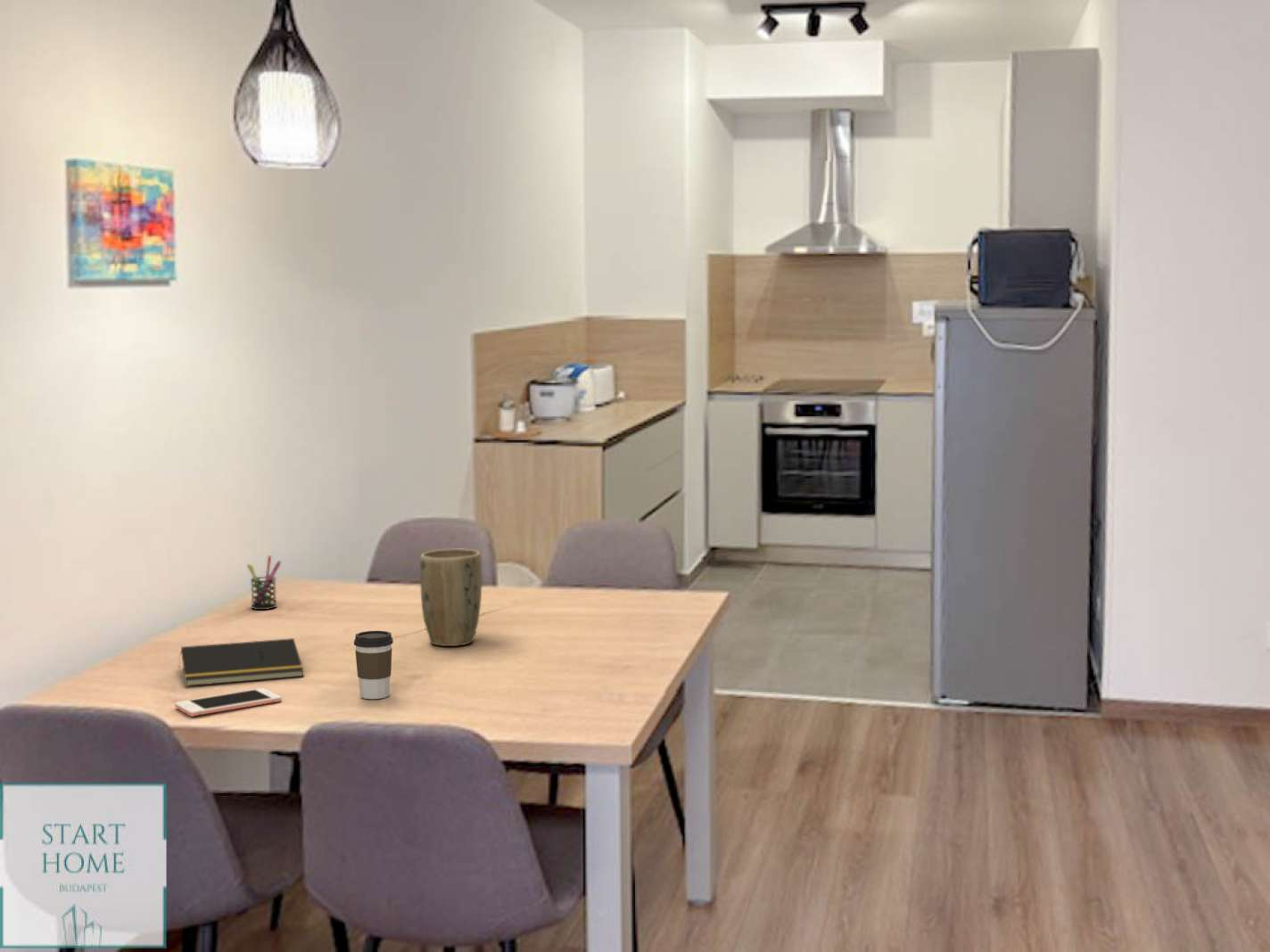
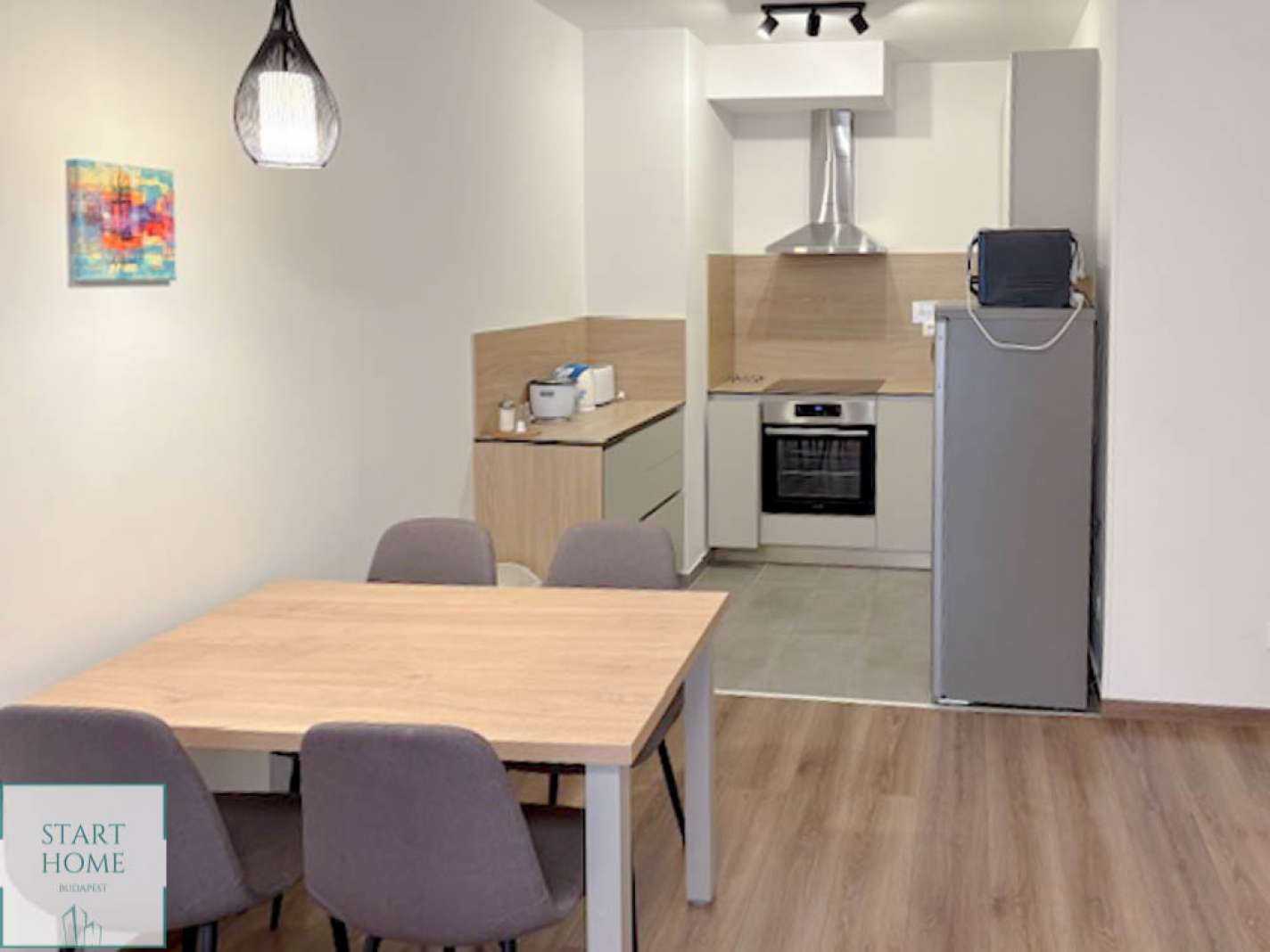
- pen holder (261, 581)
- coffee cup (374, 665)
- plant pot (451, 597)
- notepad (242, 661)
- cell phone (228, 702)
